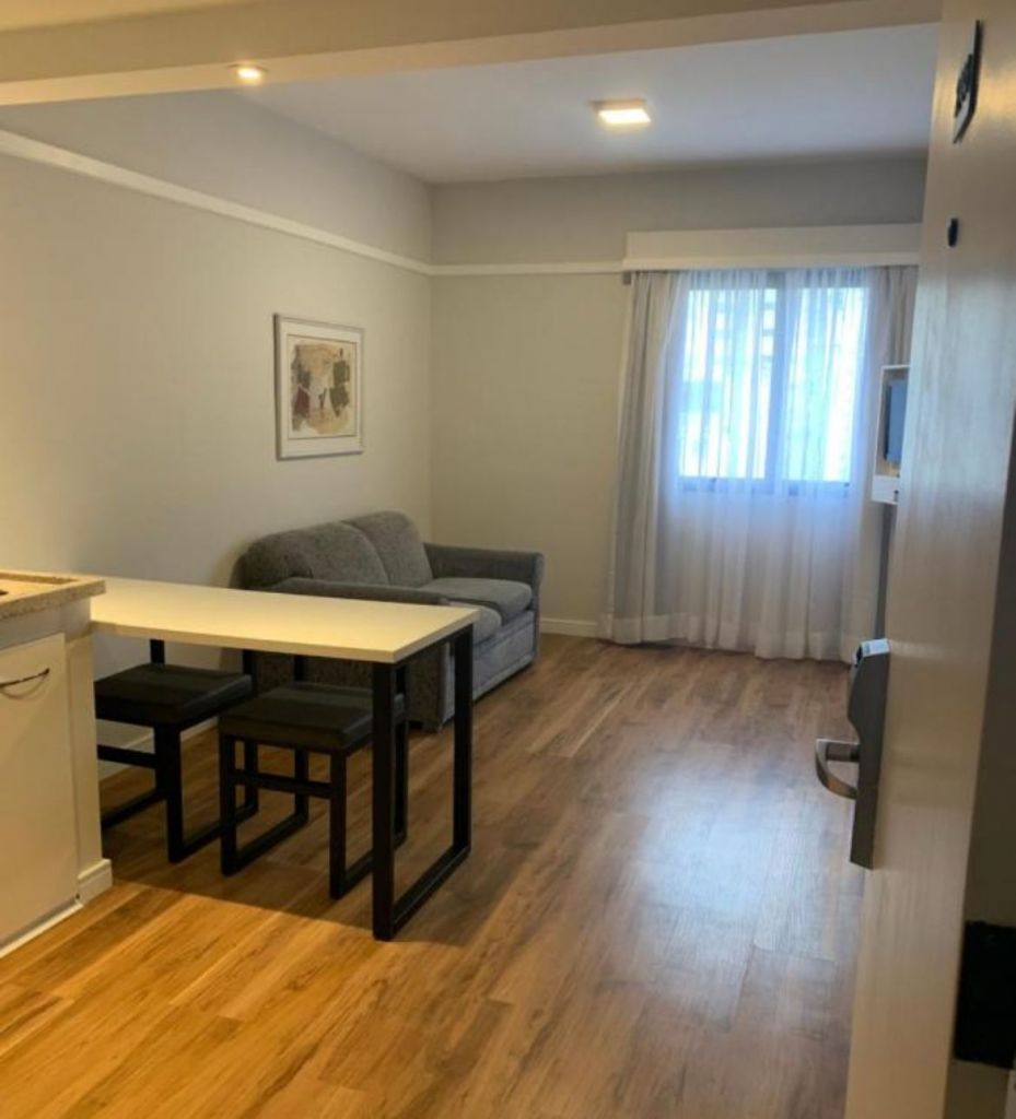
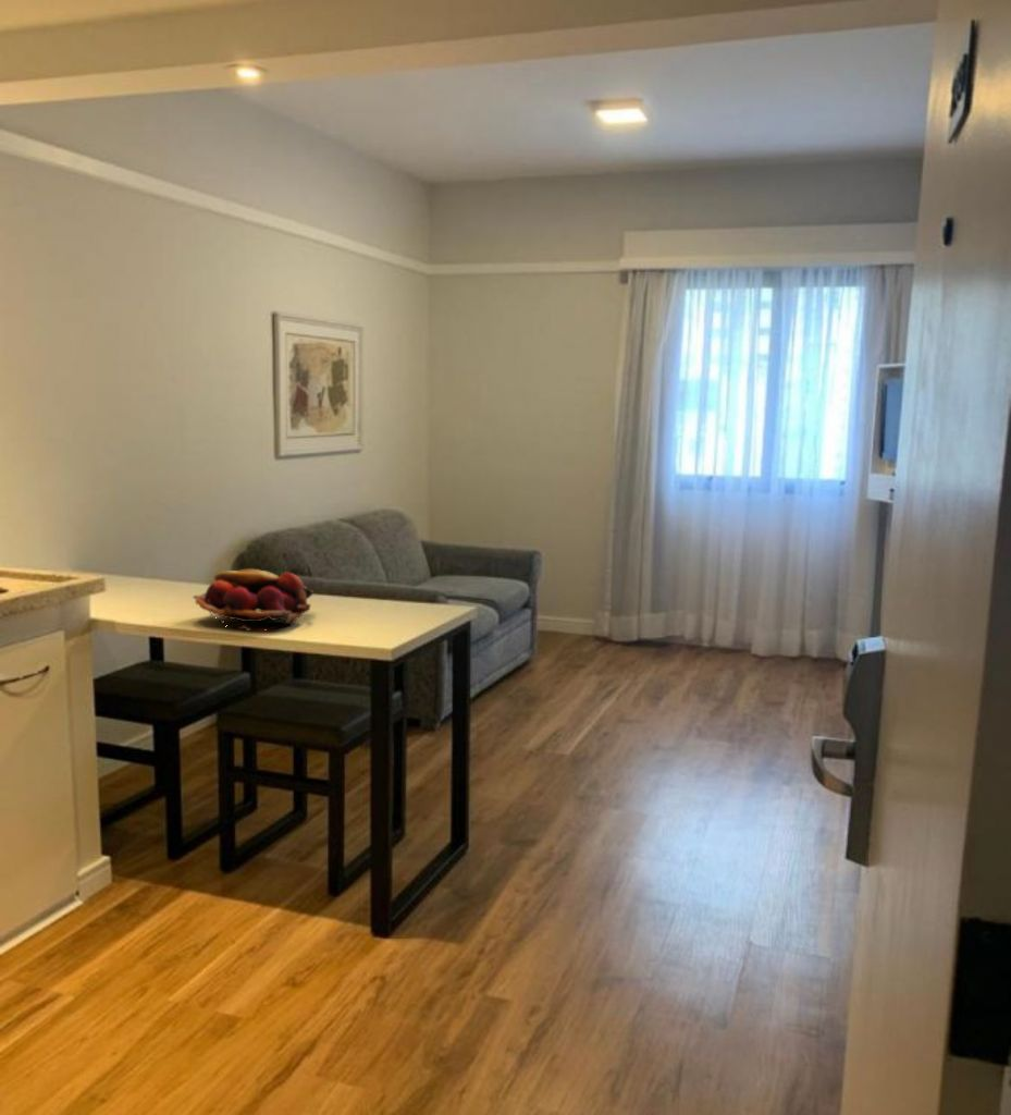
+ fruit basket (255, 596)
